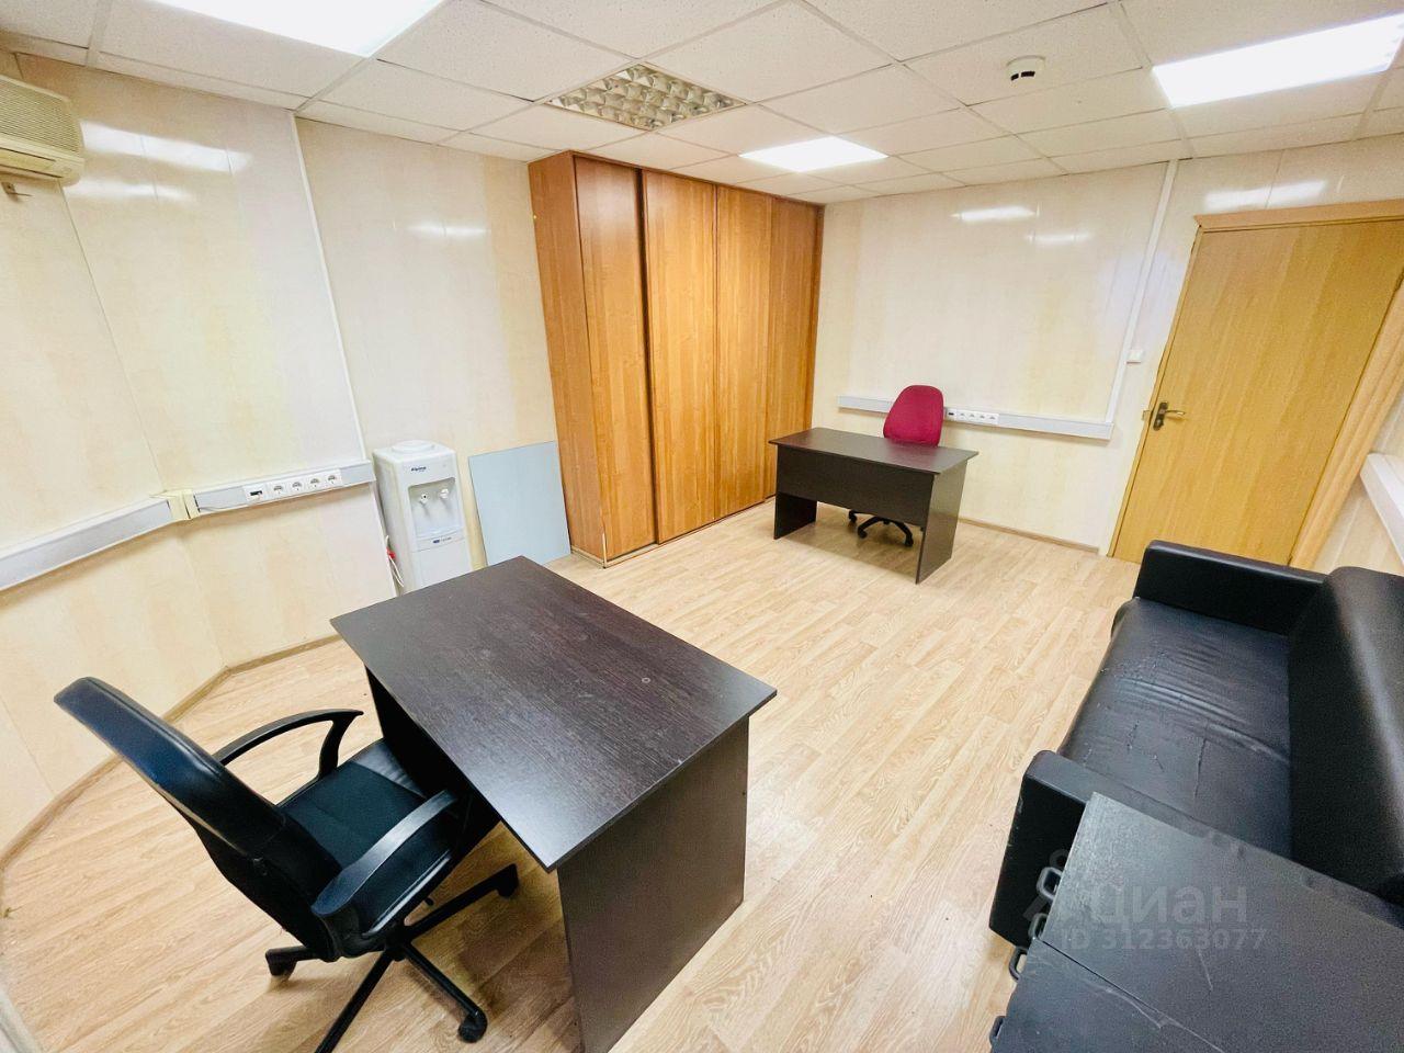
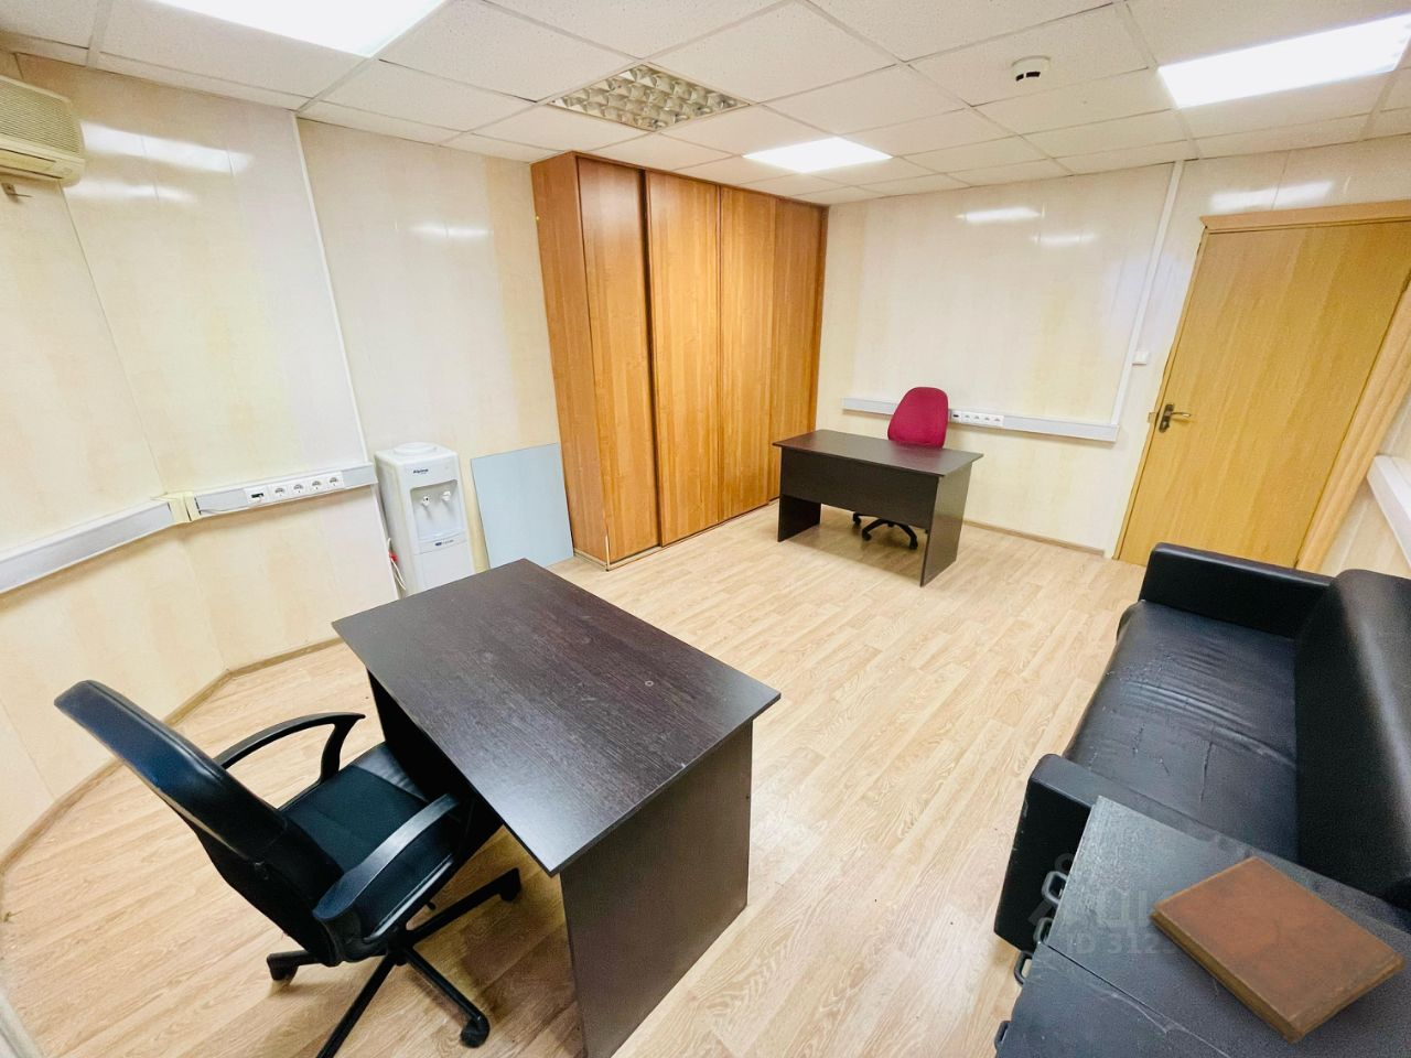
+ notebook (1271, 937)
